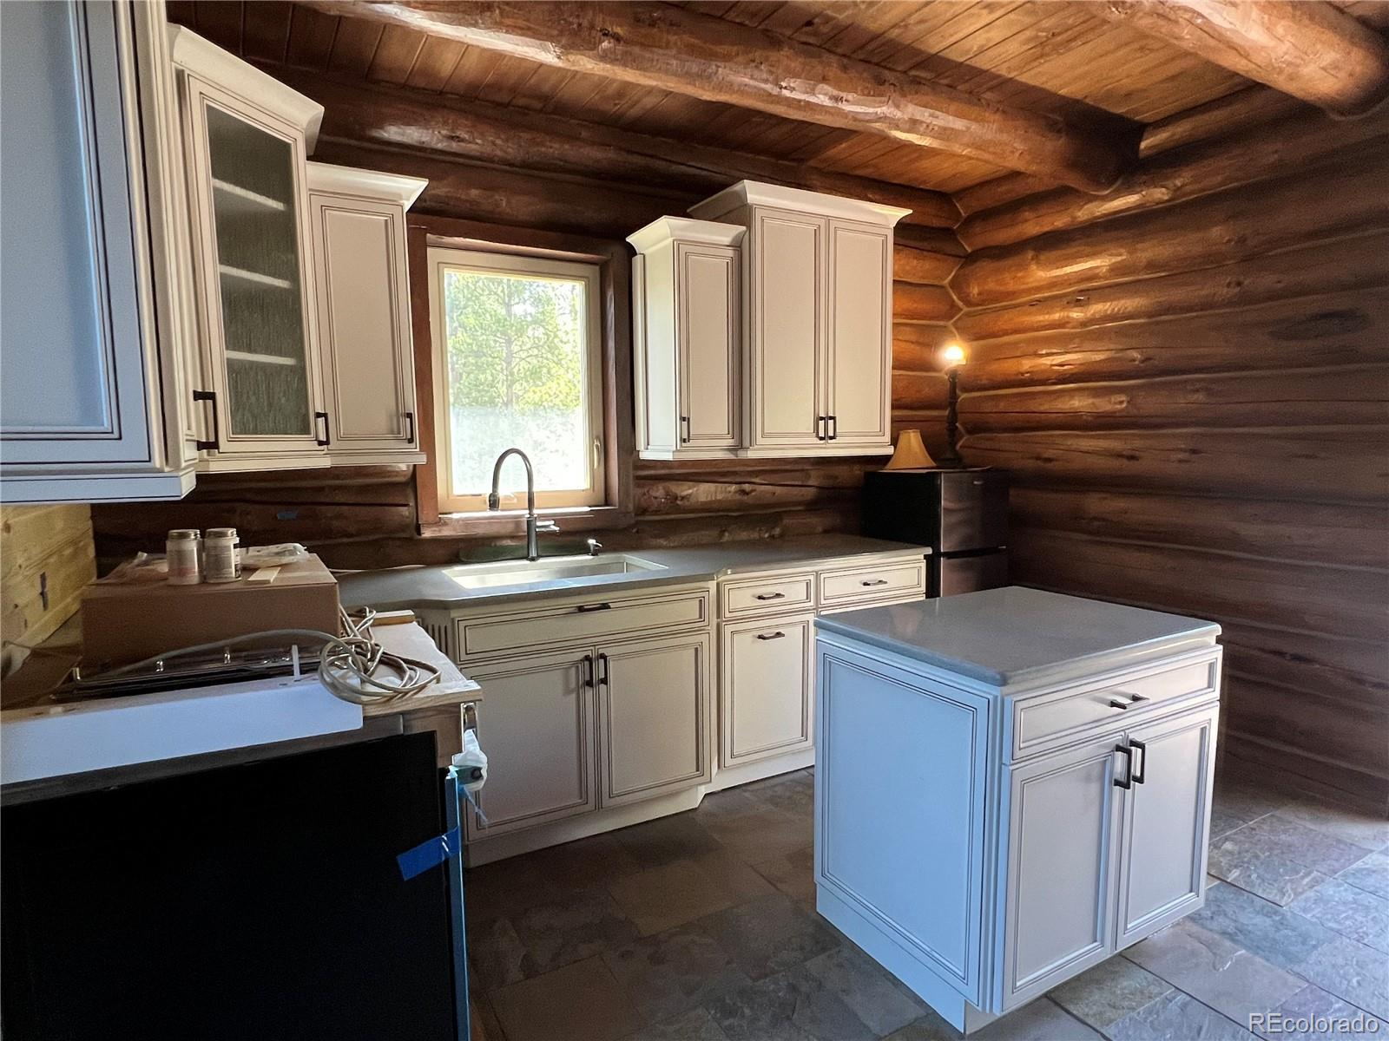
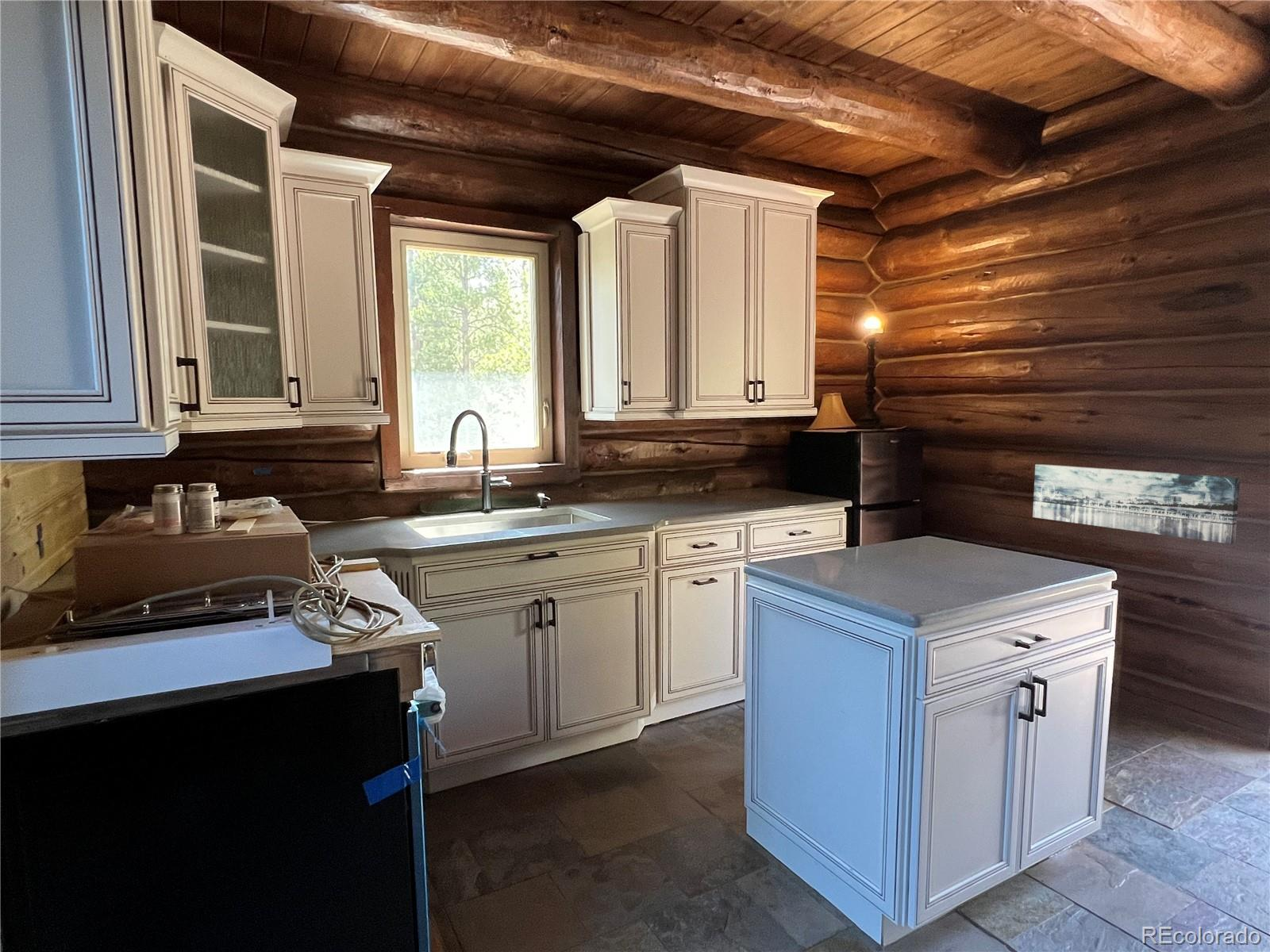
+ wall art (1124, 499)
